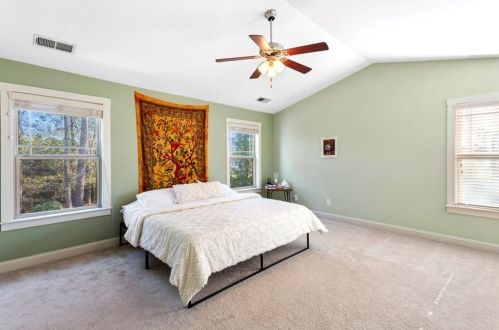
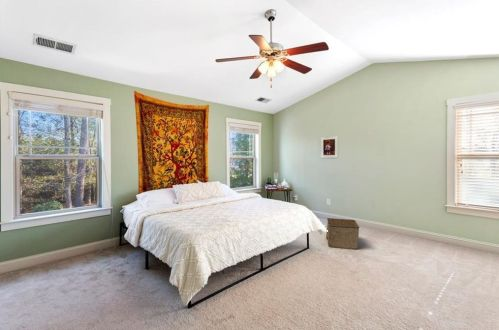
+ storage bin (341, 232)
